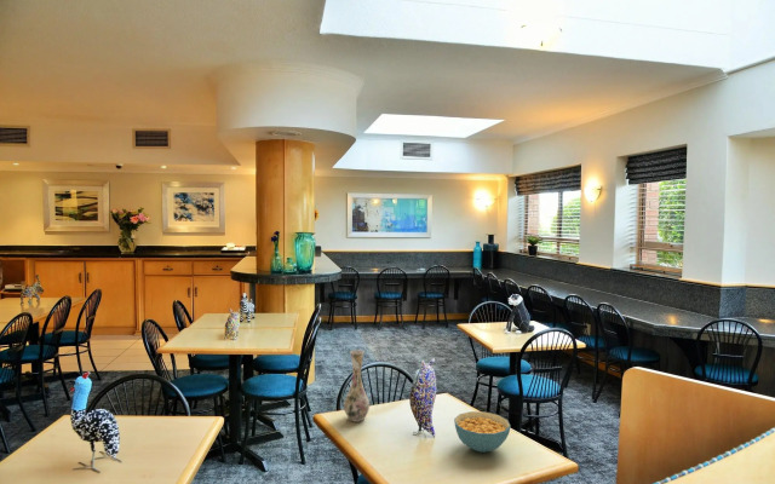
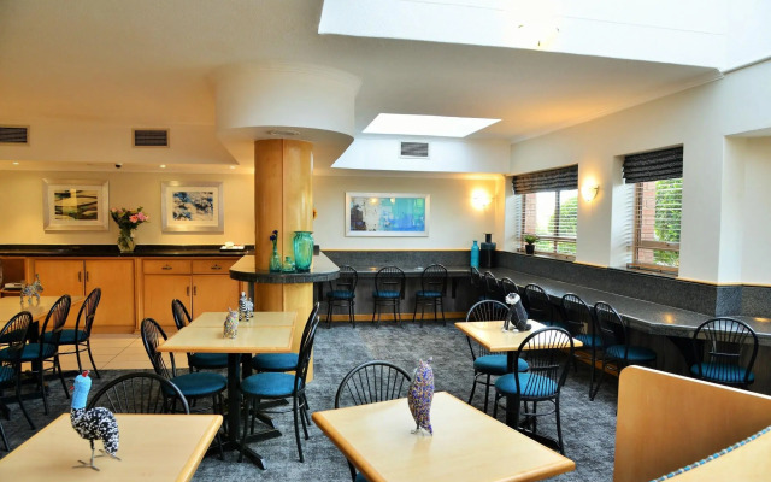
- cereal bowl (481, 434)
- vase (356, 385)
